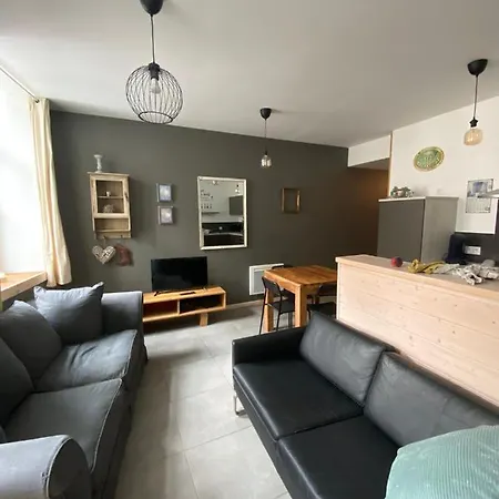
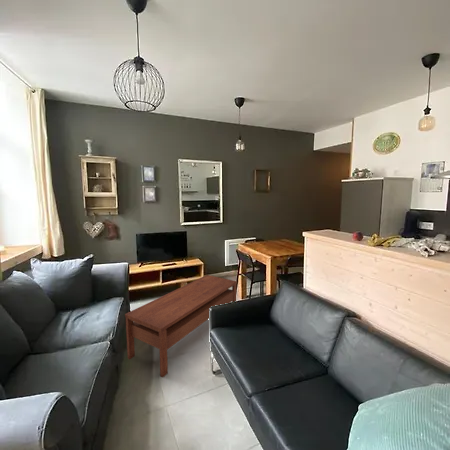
+ coffee table (190, 314)
